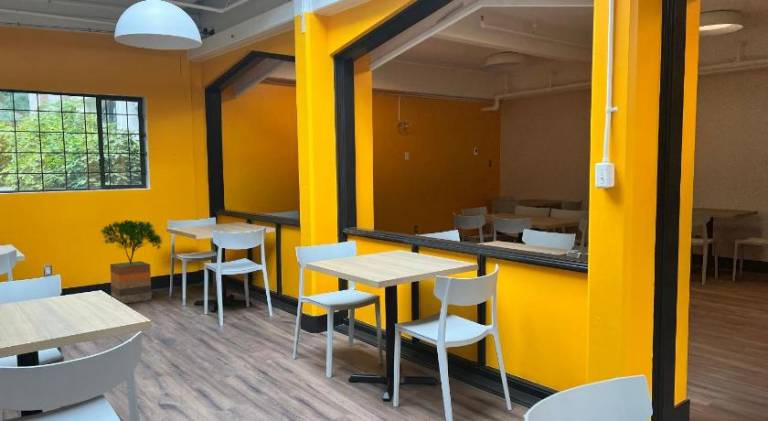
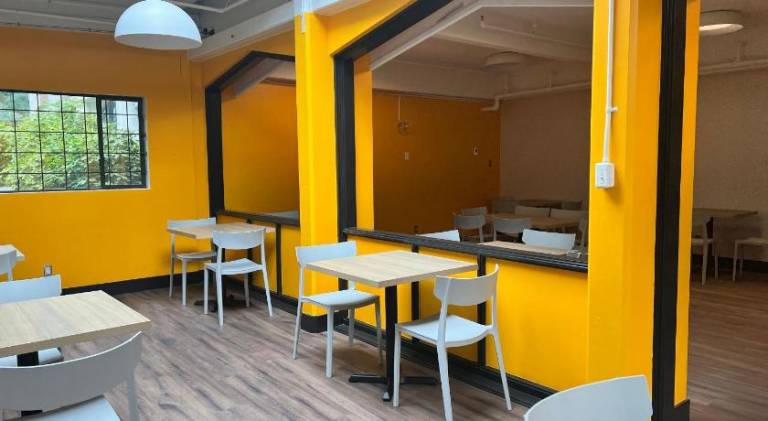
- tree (131, 259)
